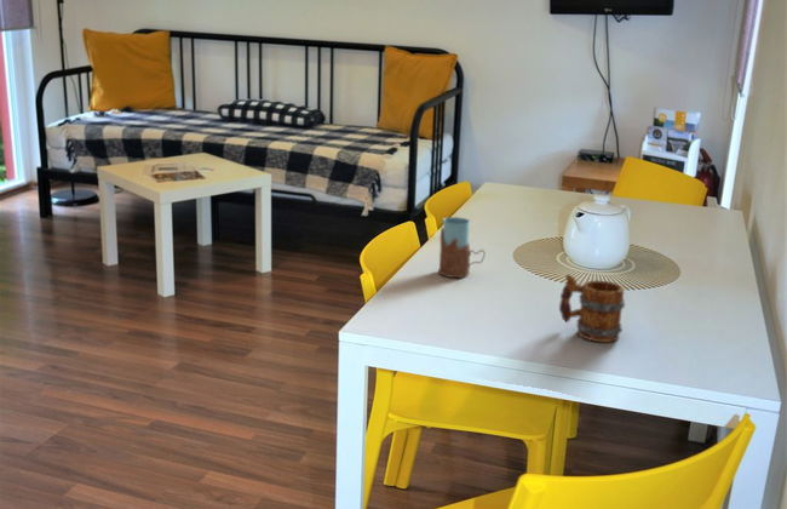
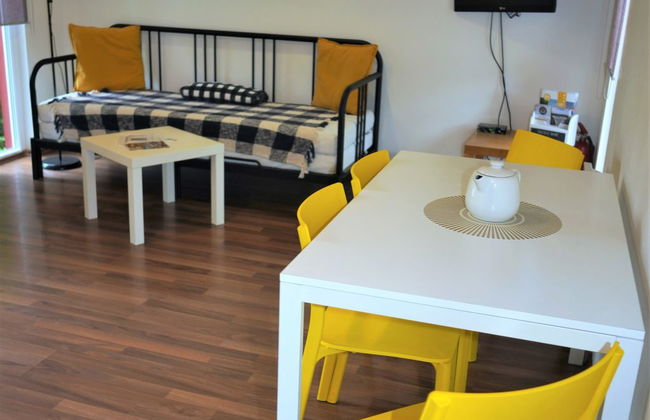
- mug (591, 305)
- drinking glass (461, 247)
